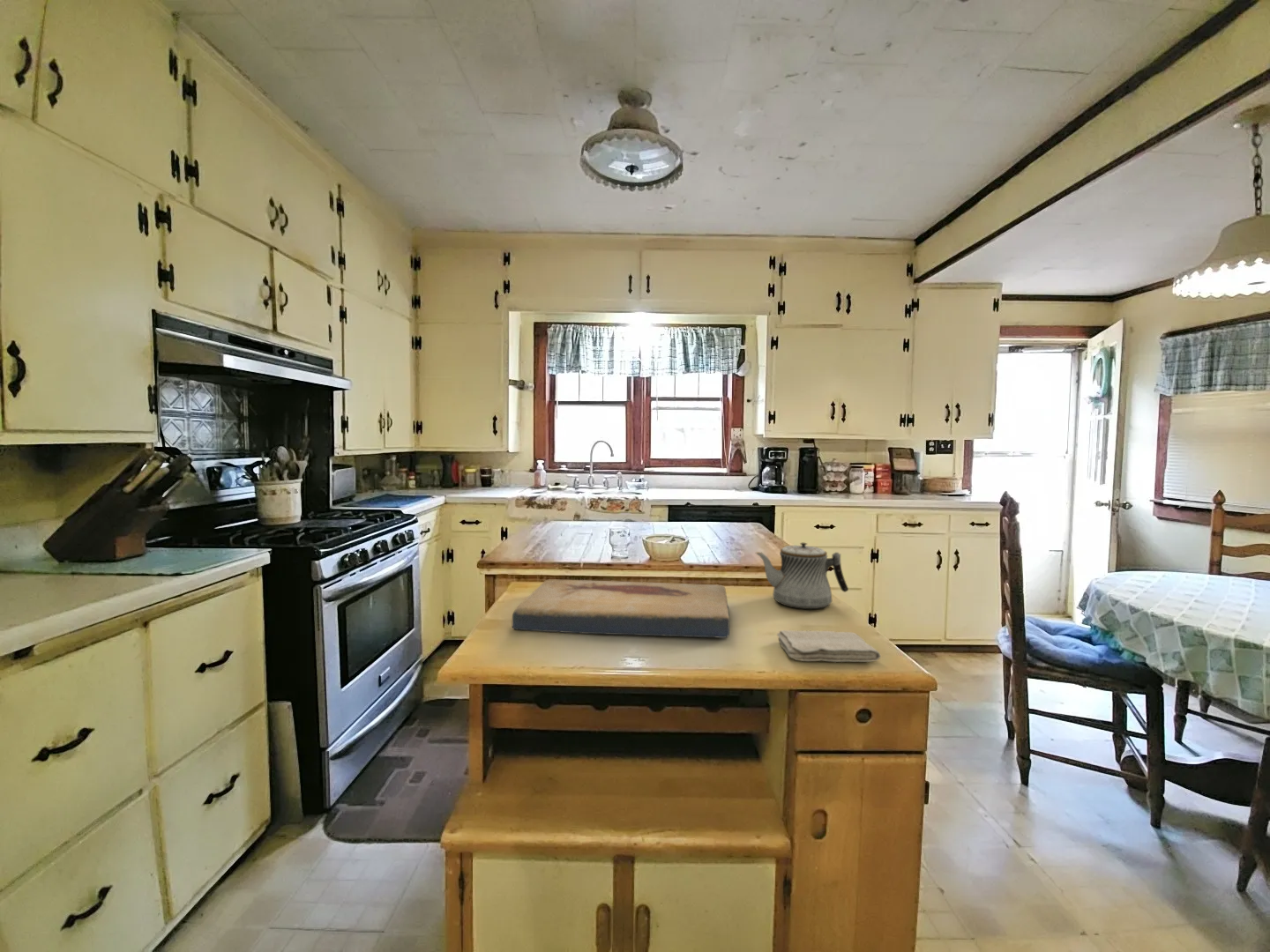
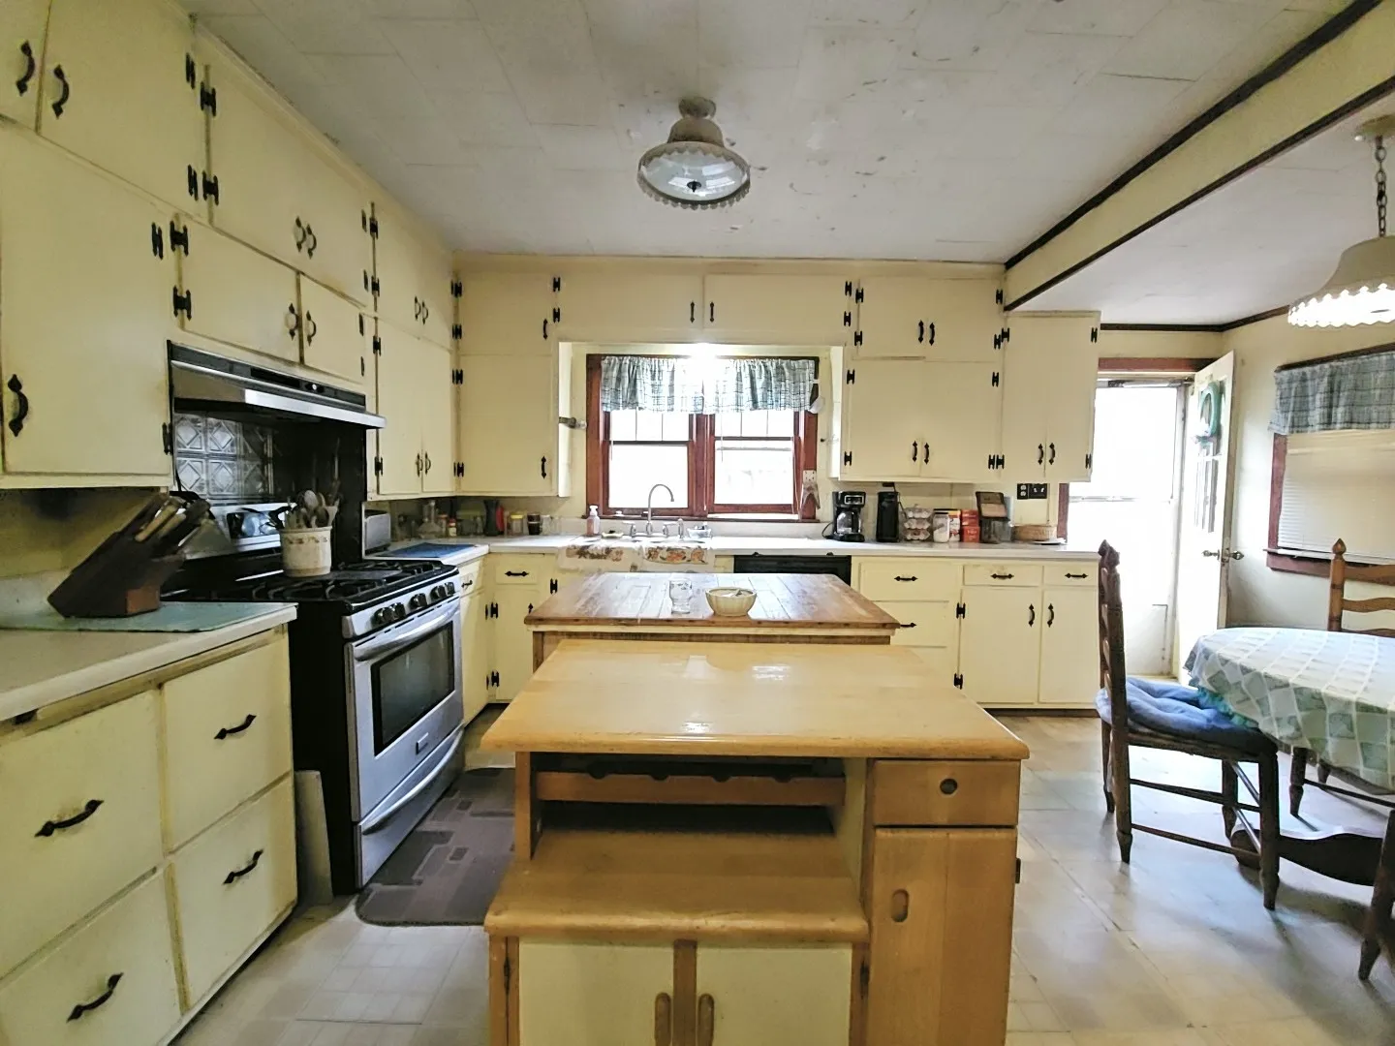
- washcloth (825, 644)
- fish fossil (627, 605)
- teapot (801, 572)
